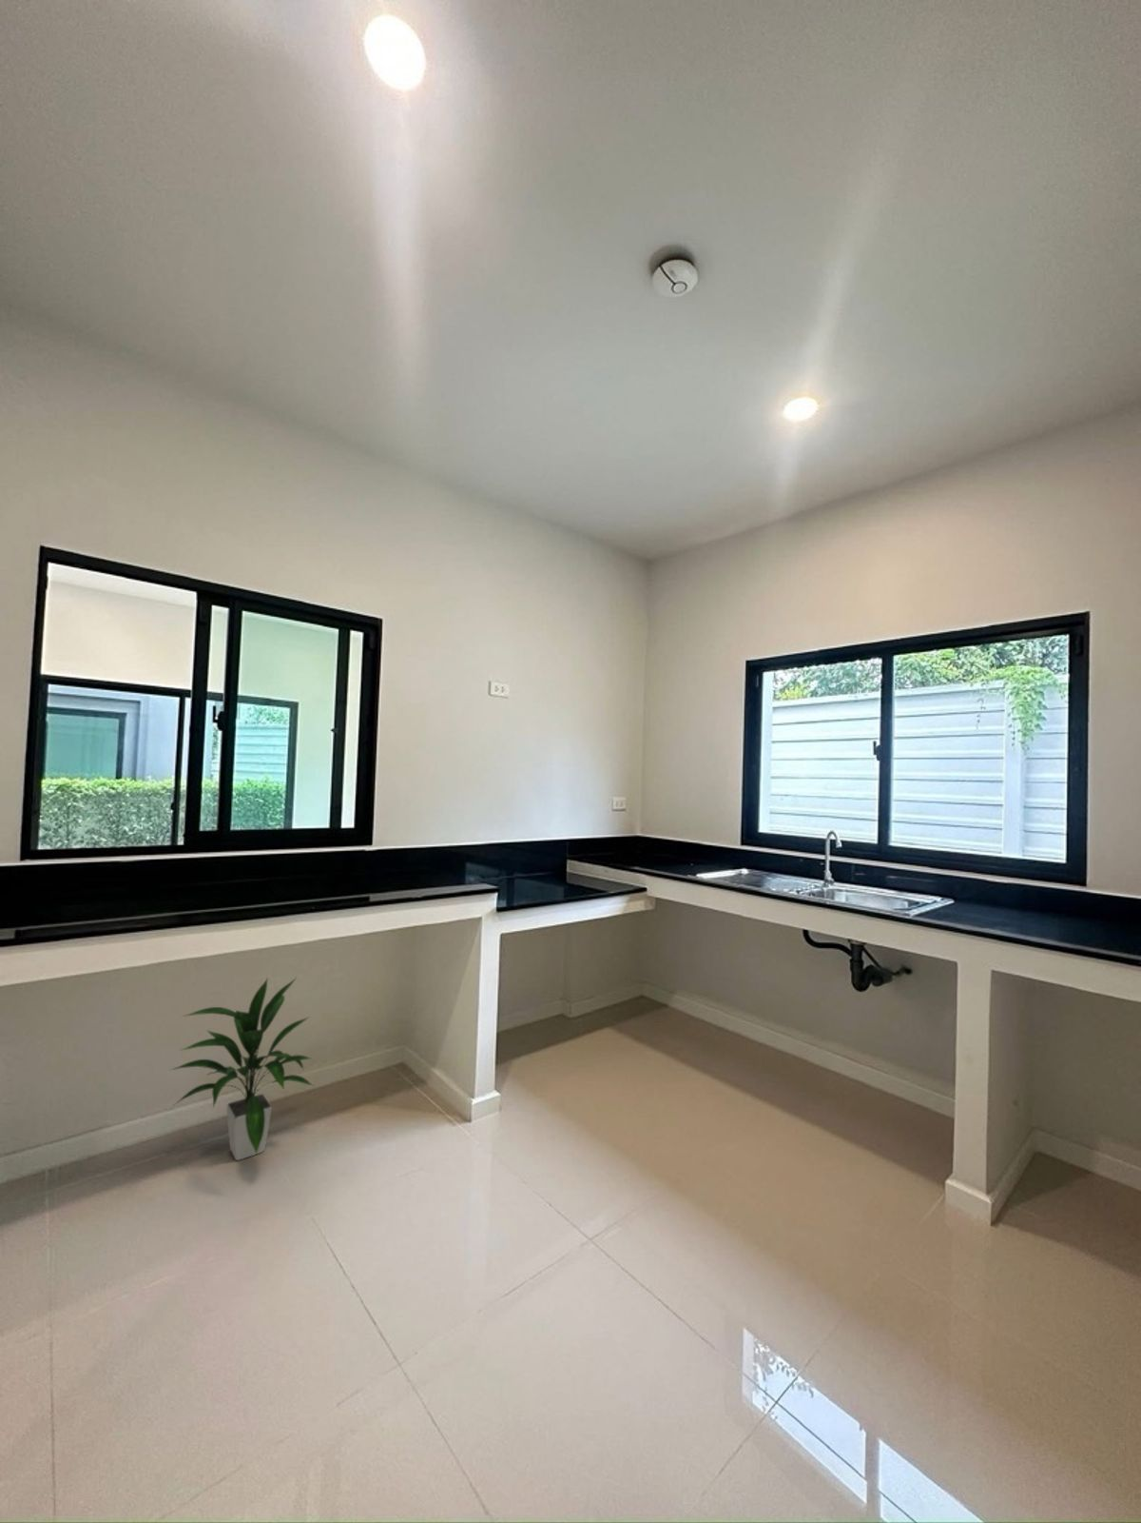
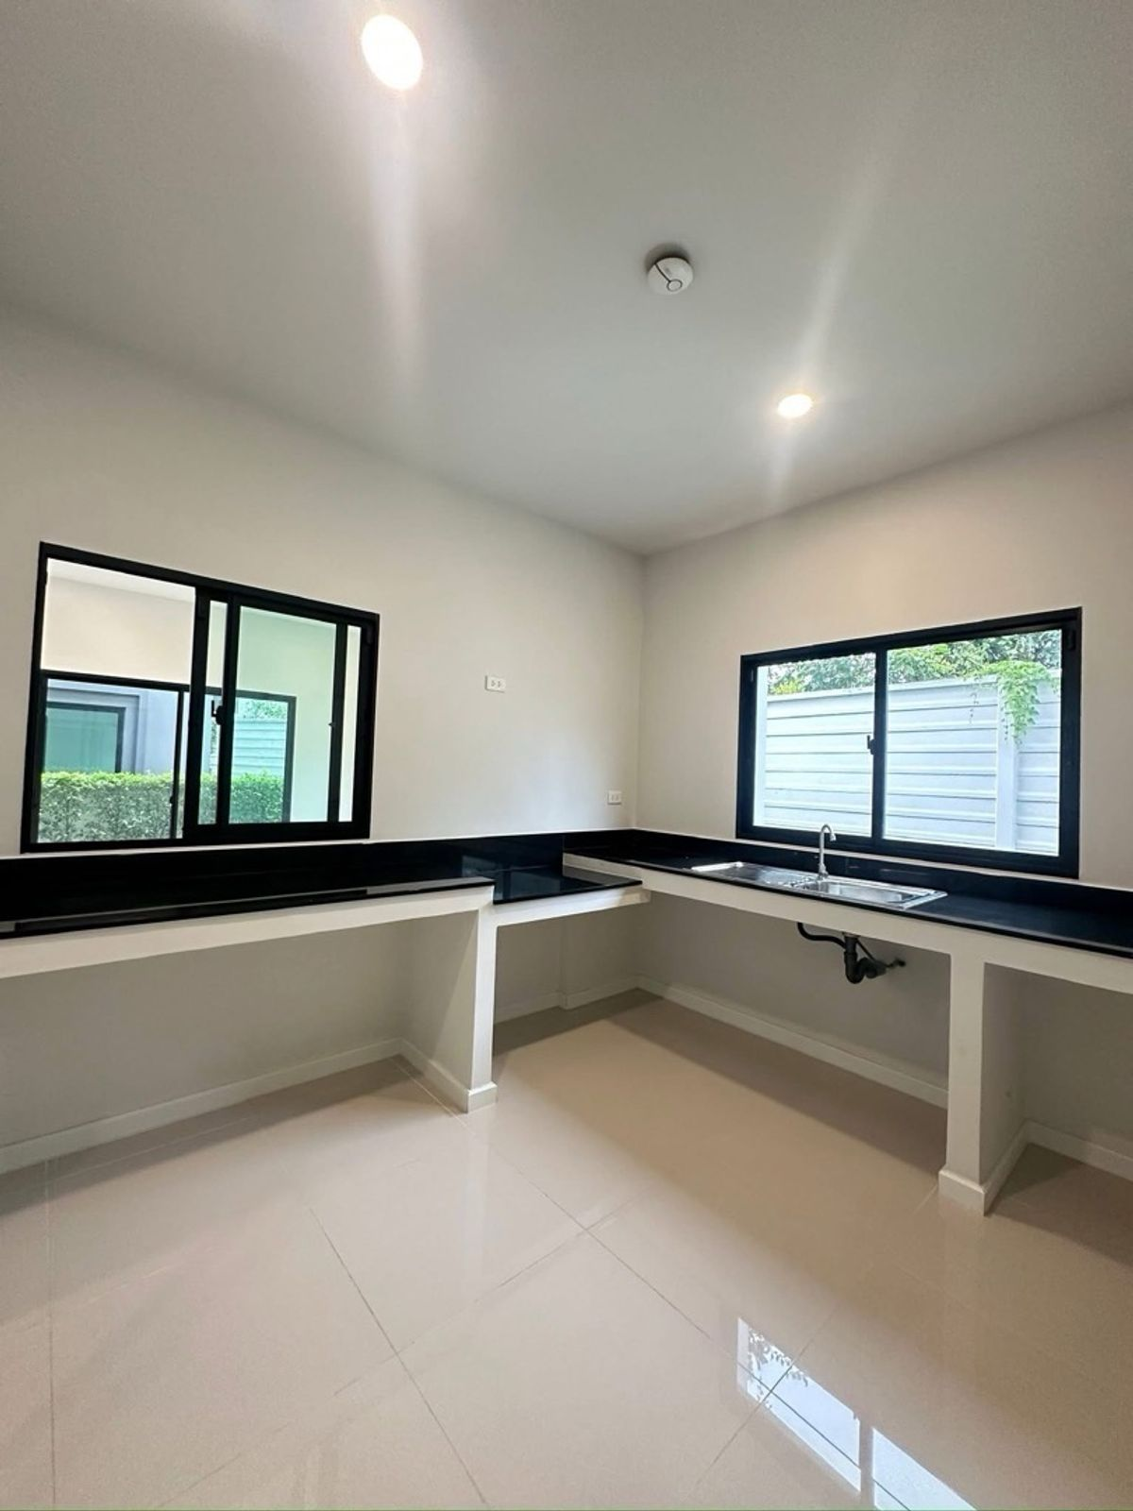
- indoor plant (248, 1068)
